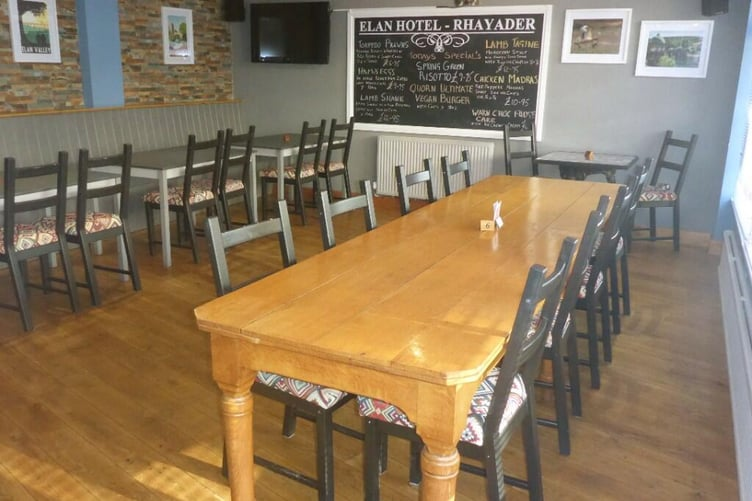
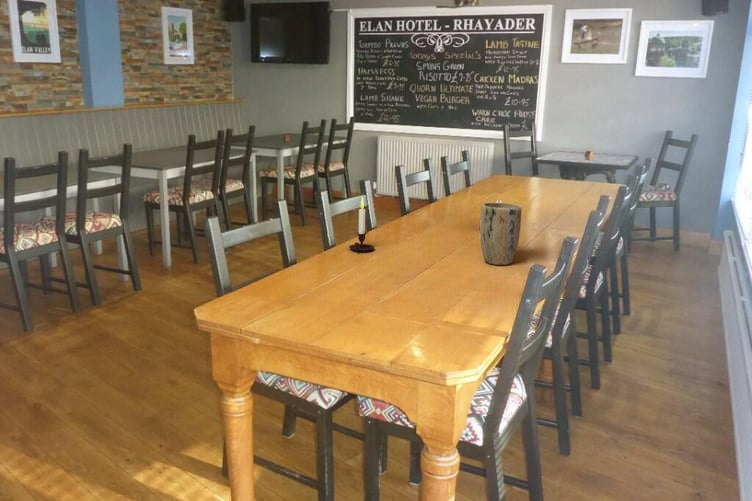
+ candle (360, 223)
+ plant pot (499, 233)
